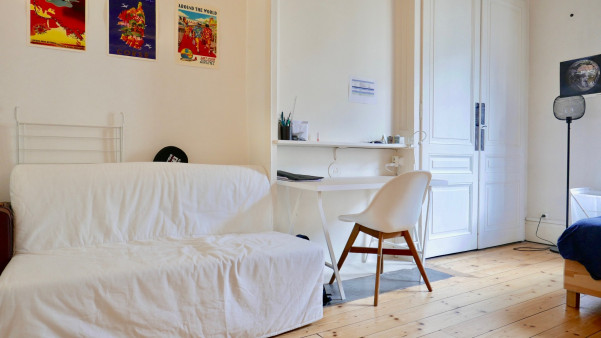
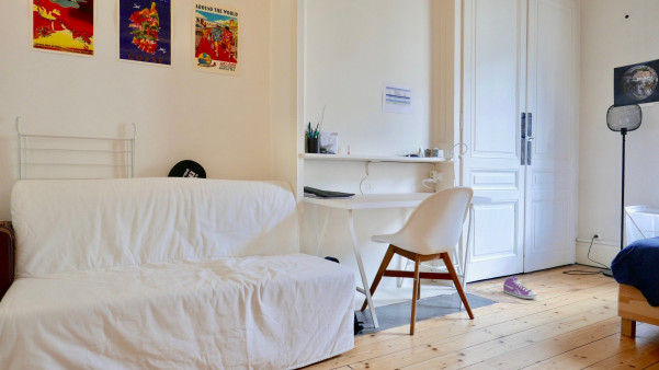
+ sneaker (519, 286)
